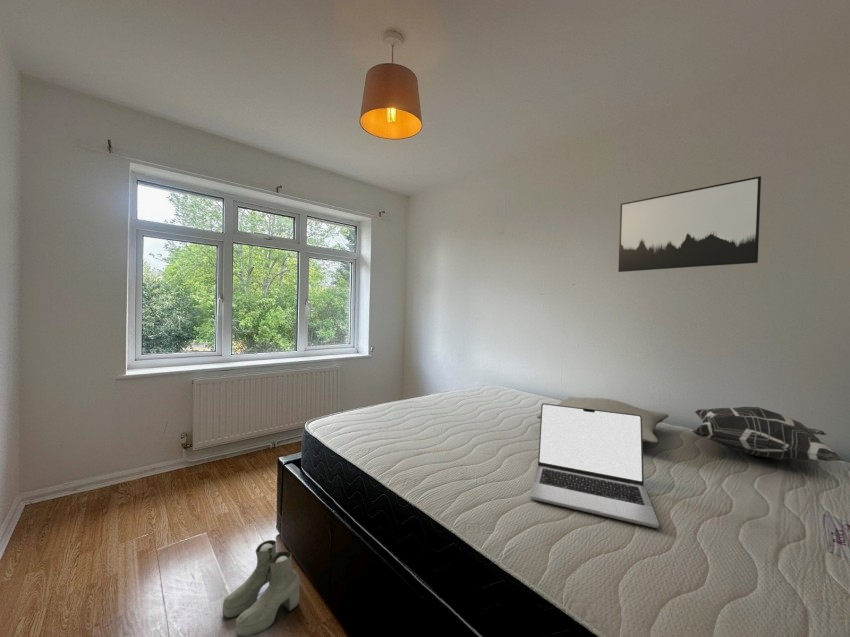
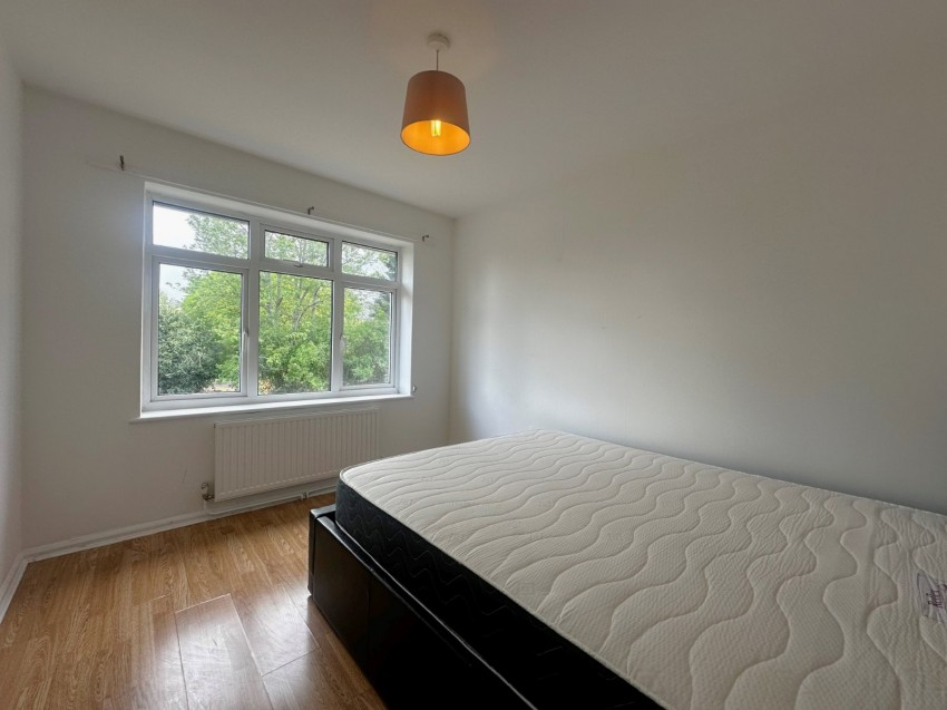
- wall art (681, 230)
- laptop (589, 454)
- boots (262, 582)
- pillow (603, 410)
- decorative pillow (758, 431)
